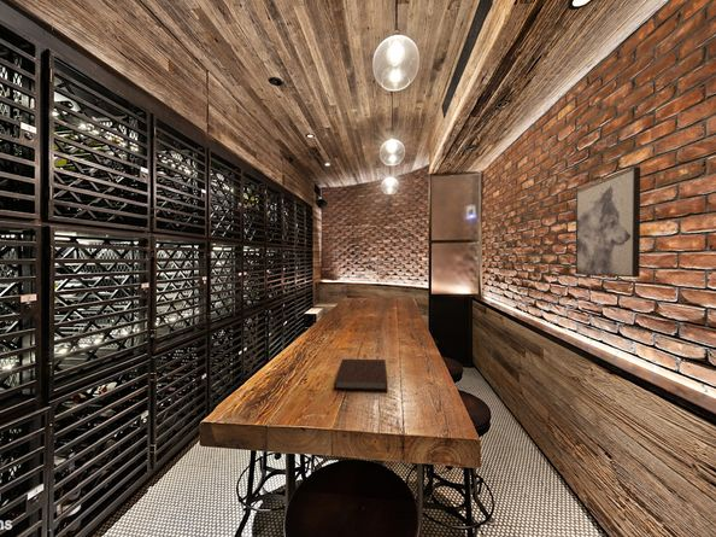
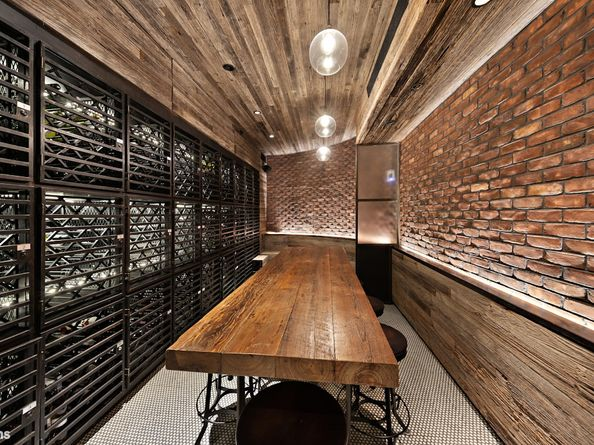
- wall art (603, 228)
- notebook (362, 373)
